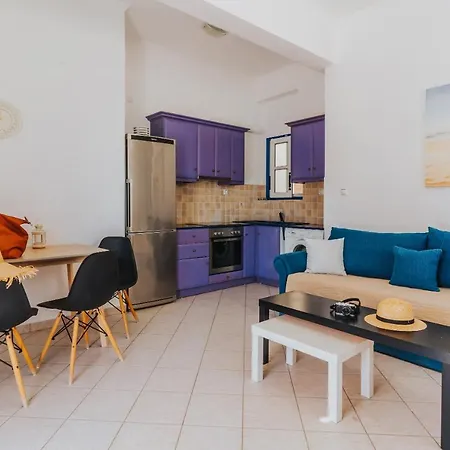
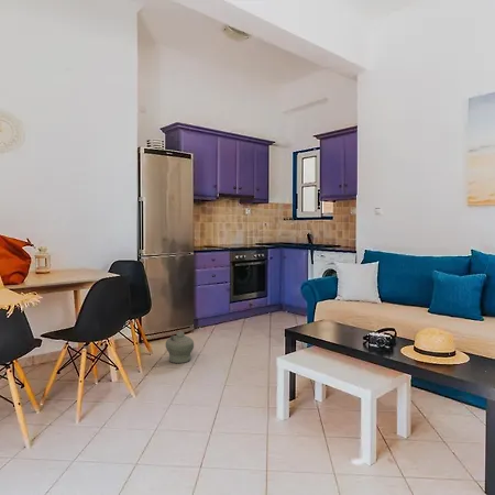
+ jar (179, 345)
